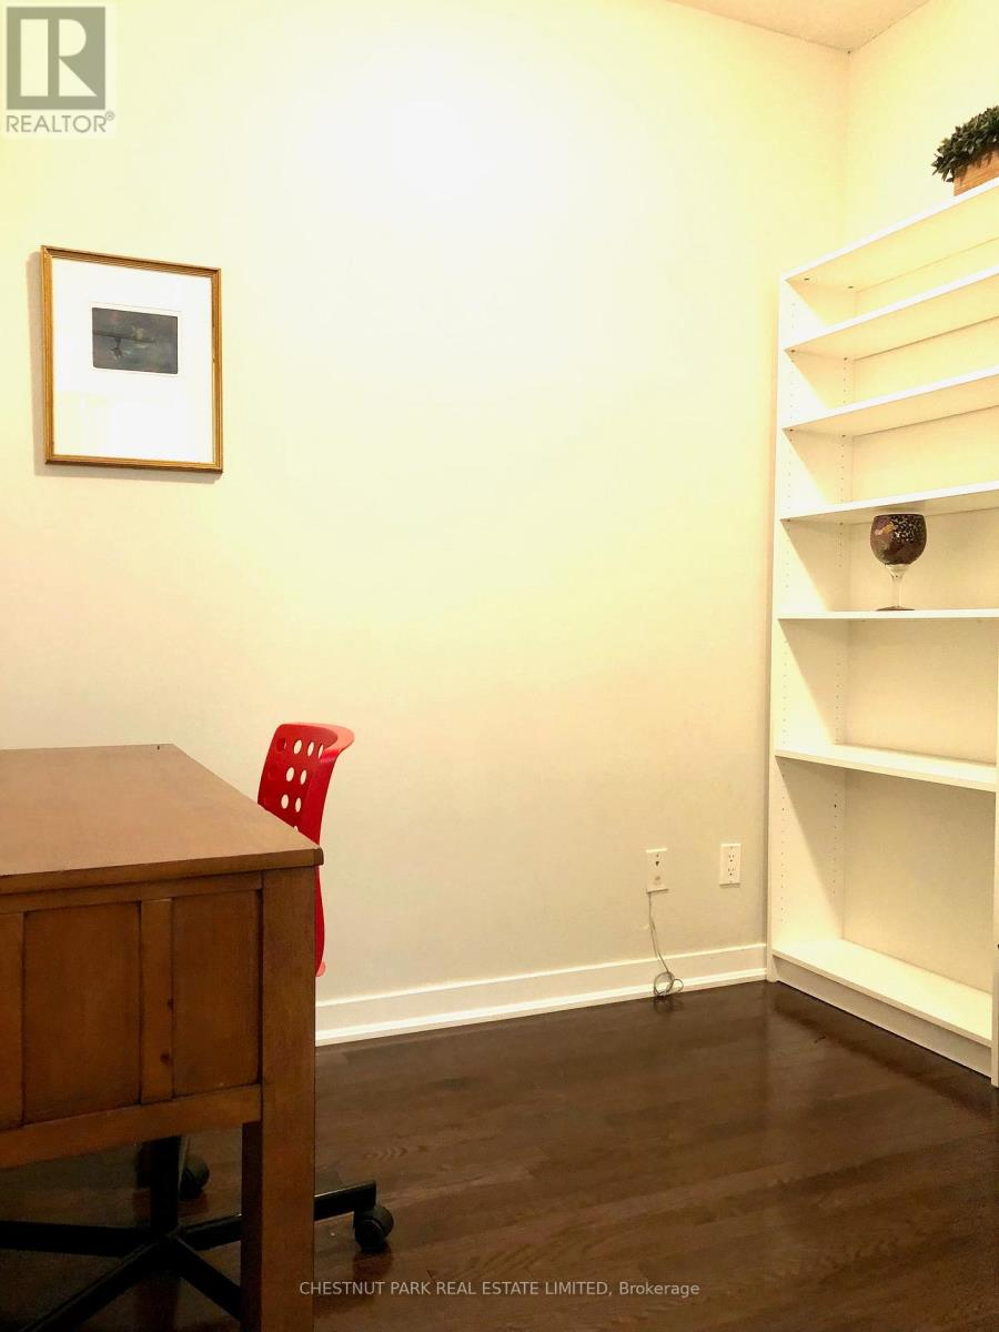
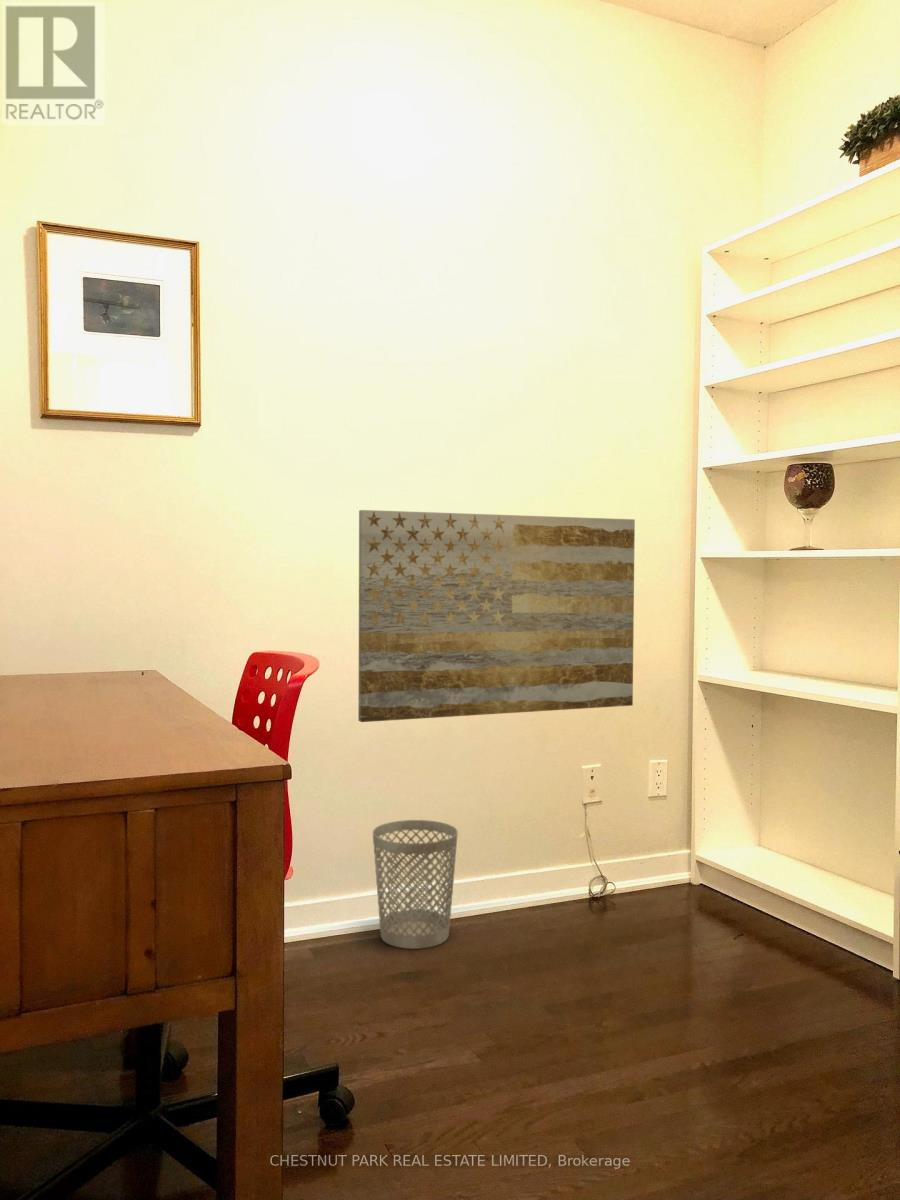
+ wall art (504, 614)
+ wastebasket (414, 883)
